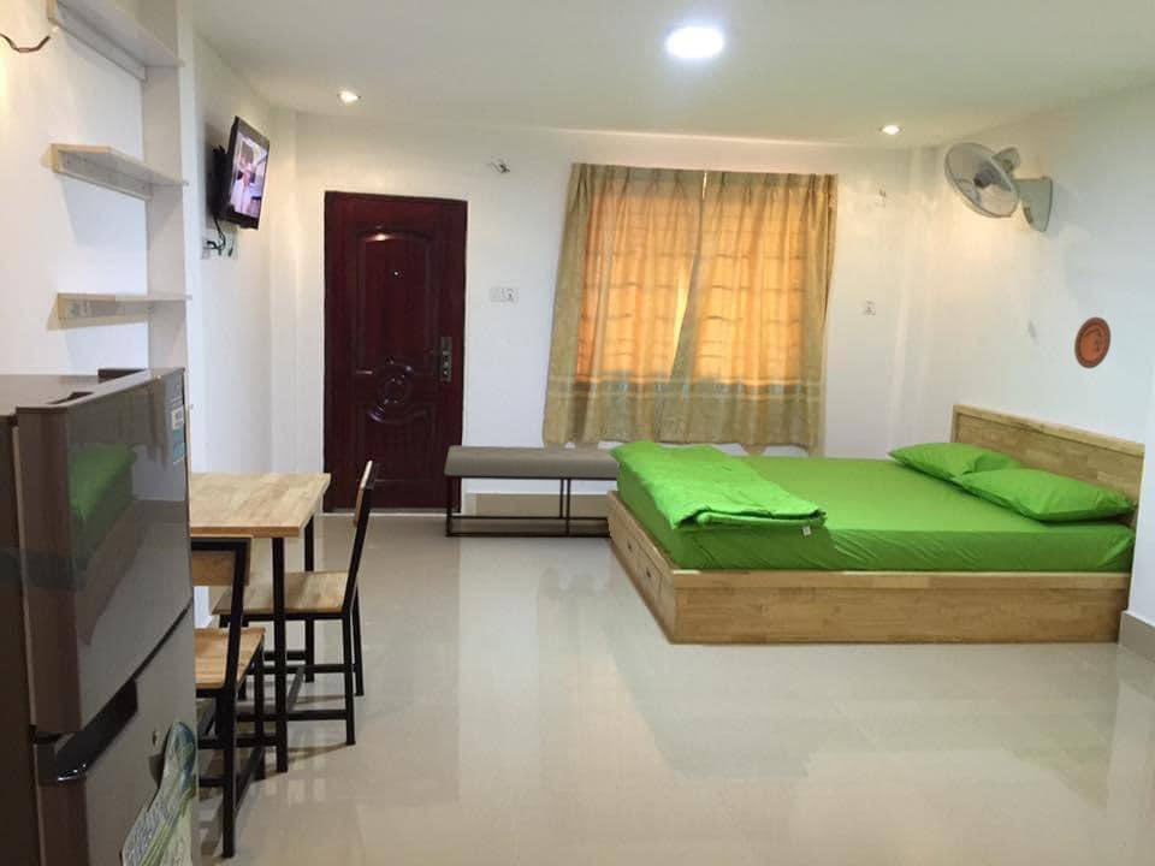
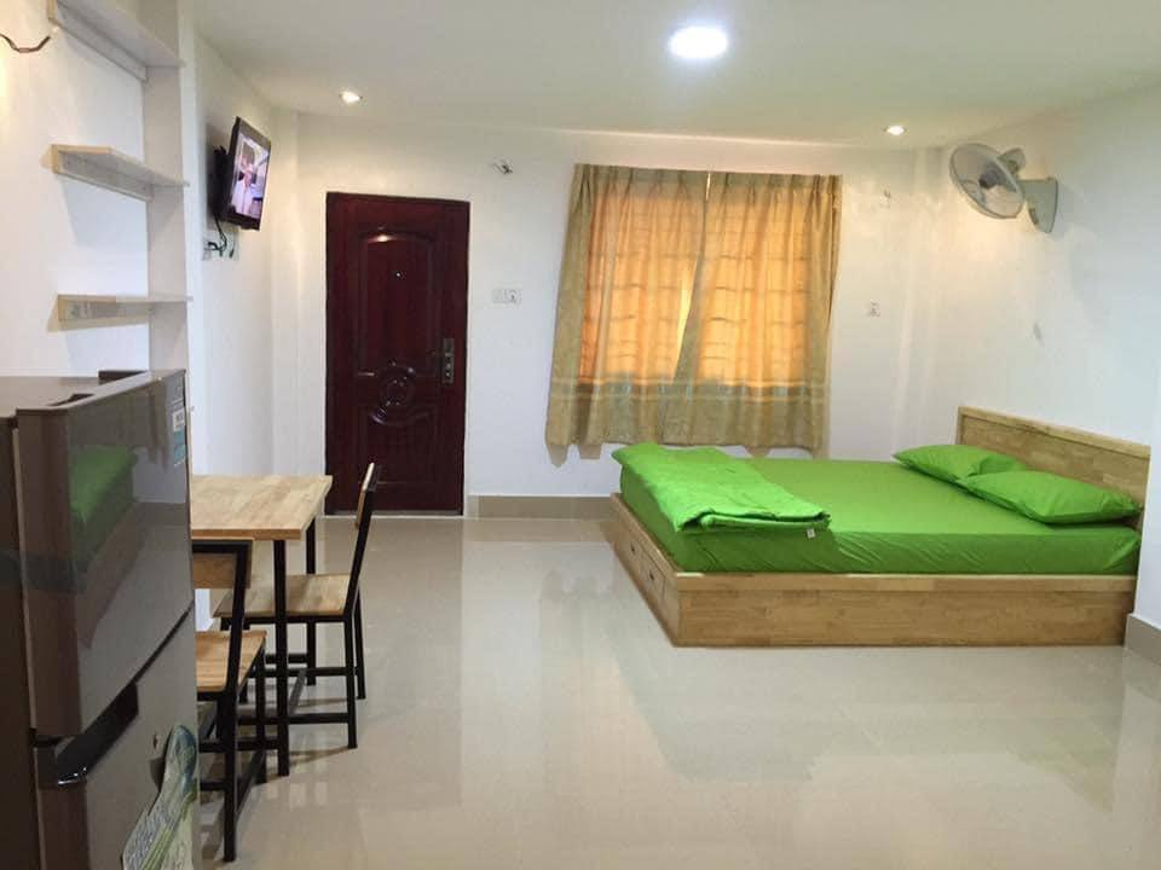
- bench (563, 490)
- decorative plate (1092, 343)
